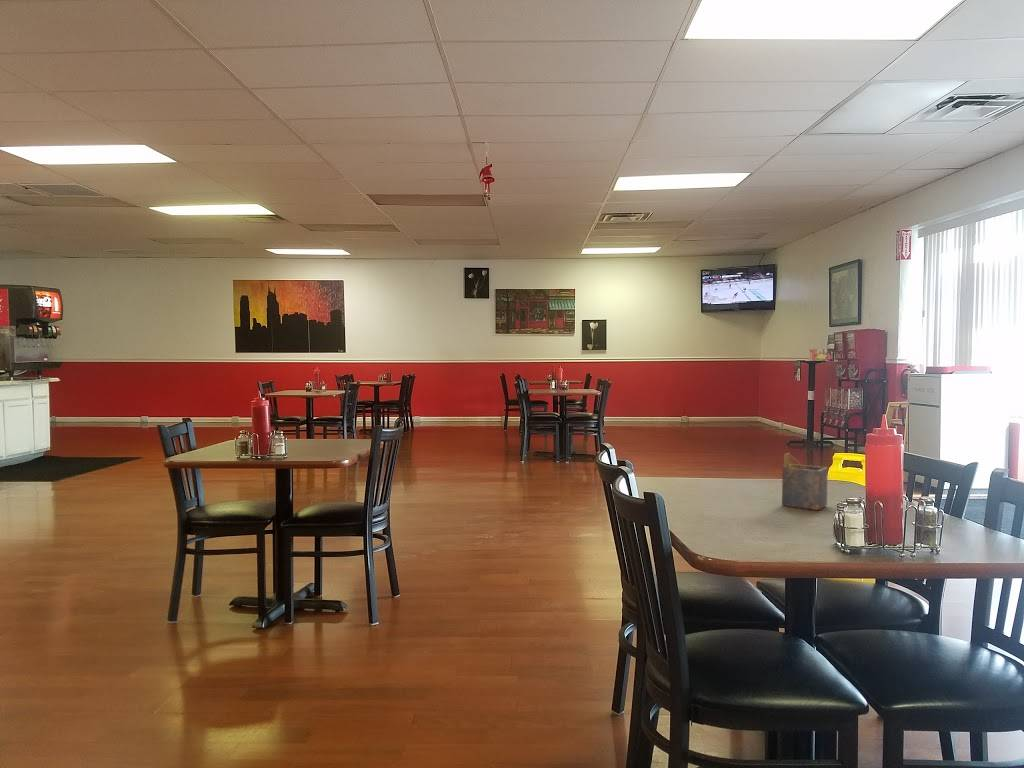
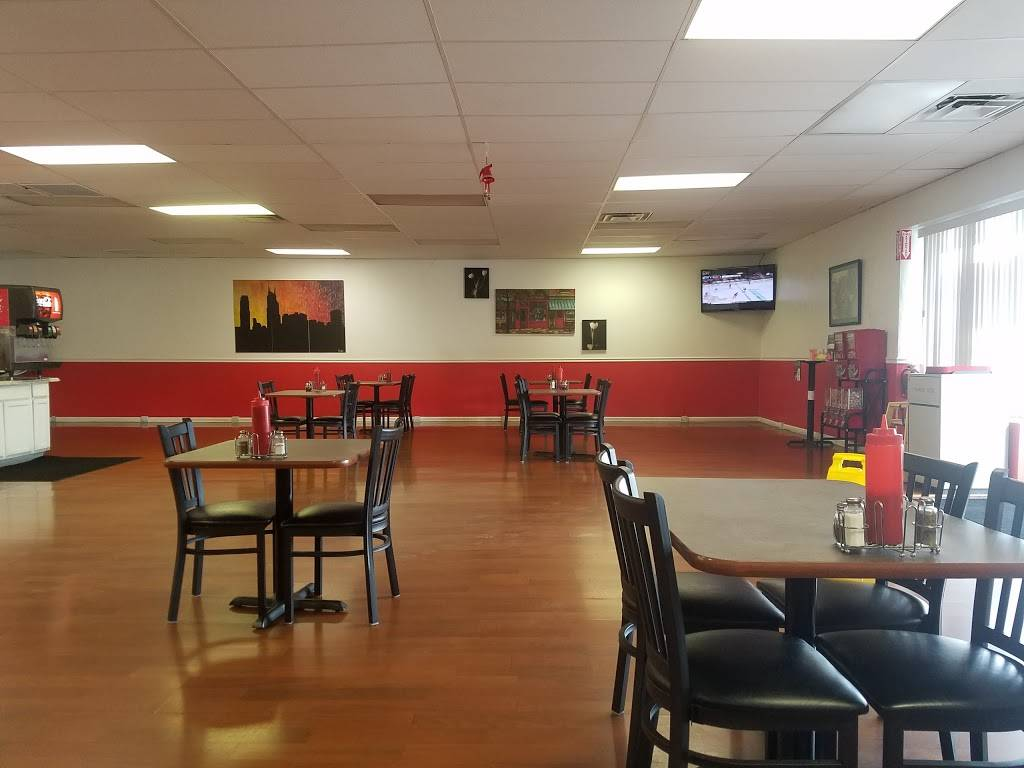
- napkin holder (803, 479)
